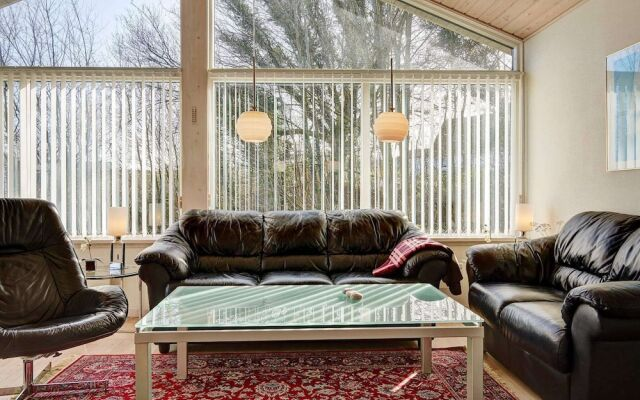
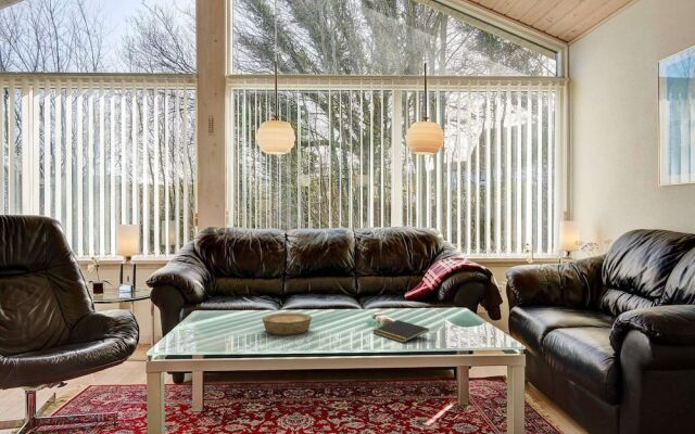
+ bowl (287, 323)
+ notepad (400, 330)
